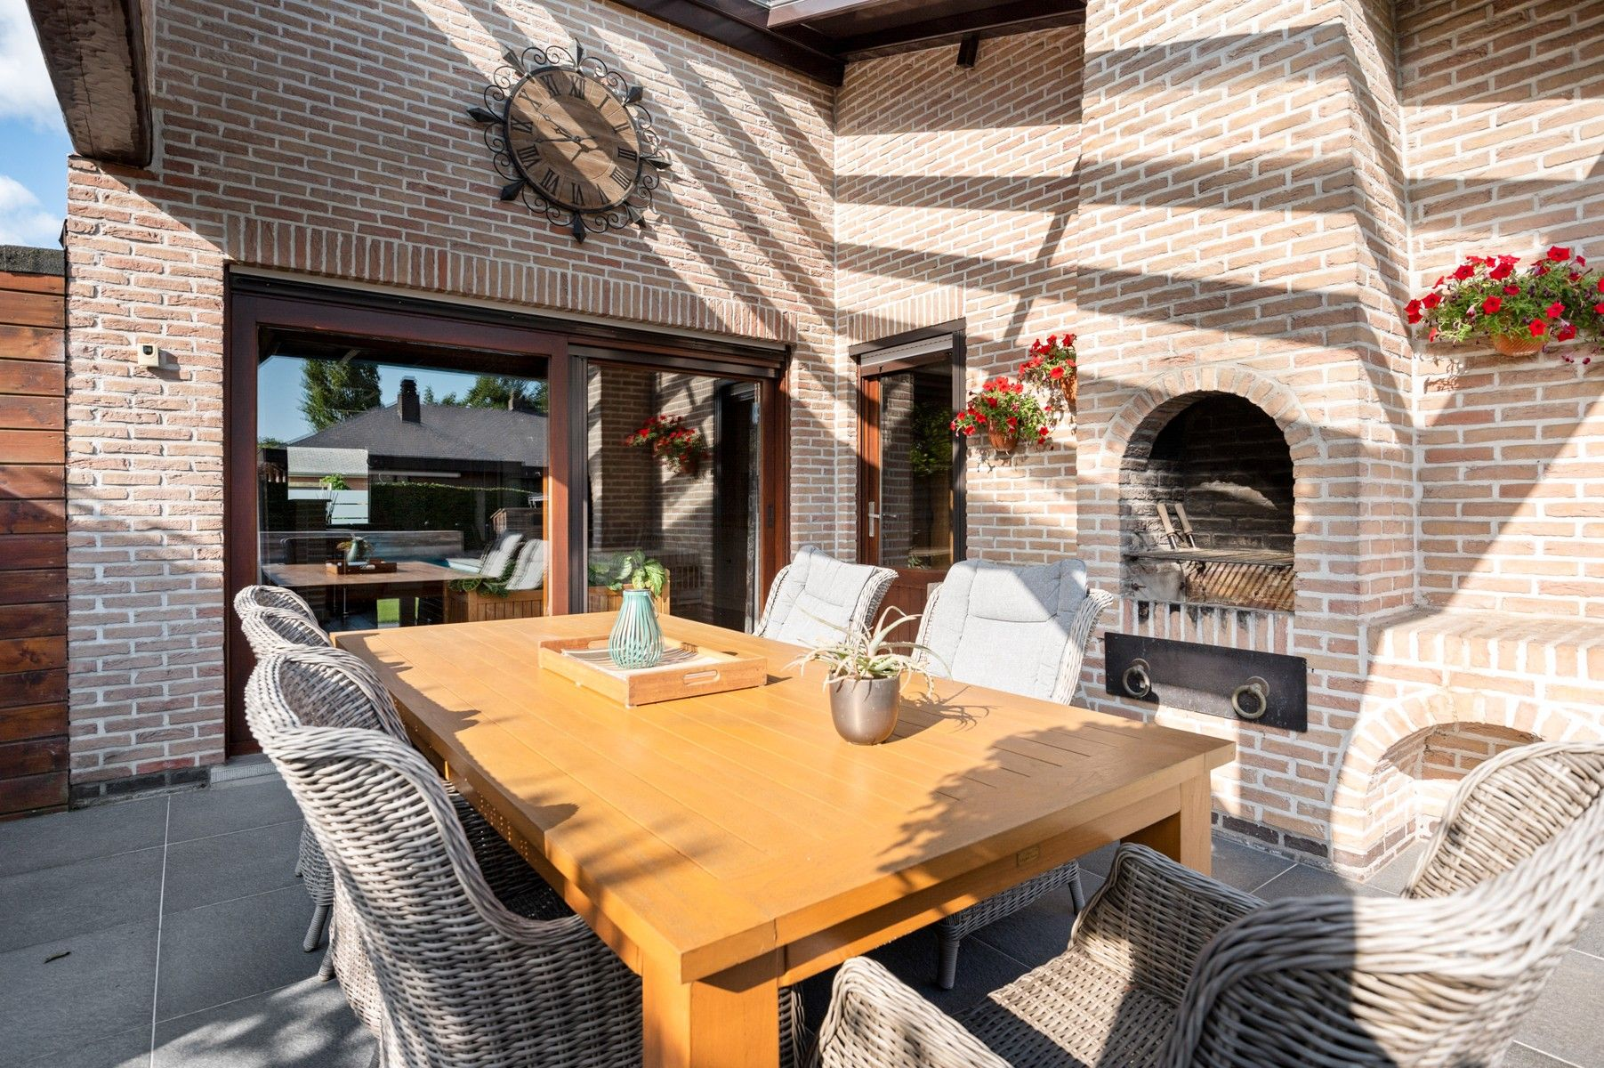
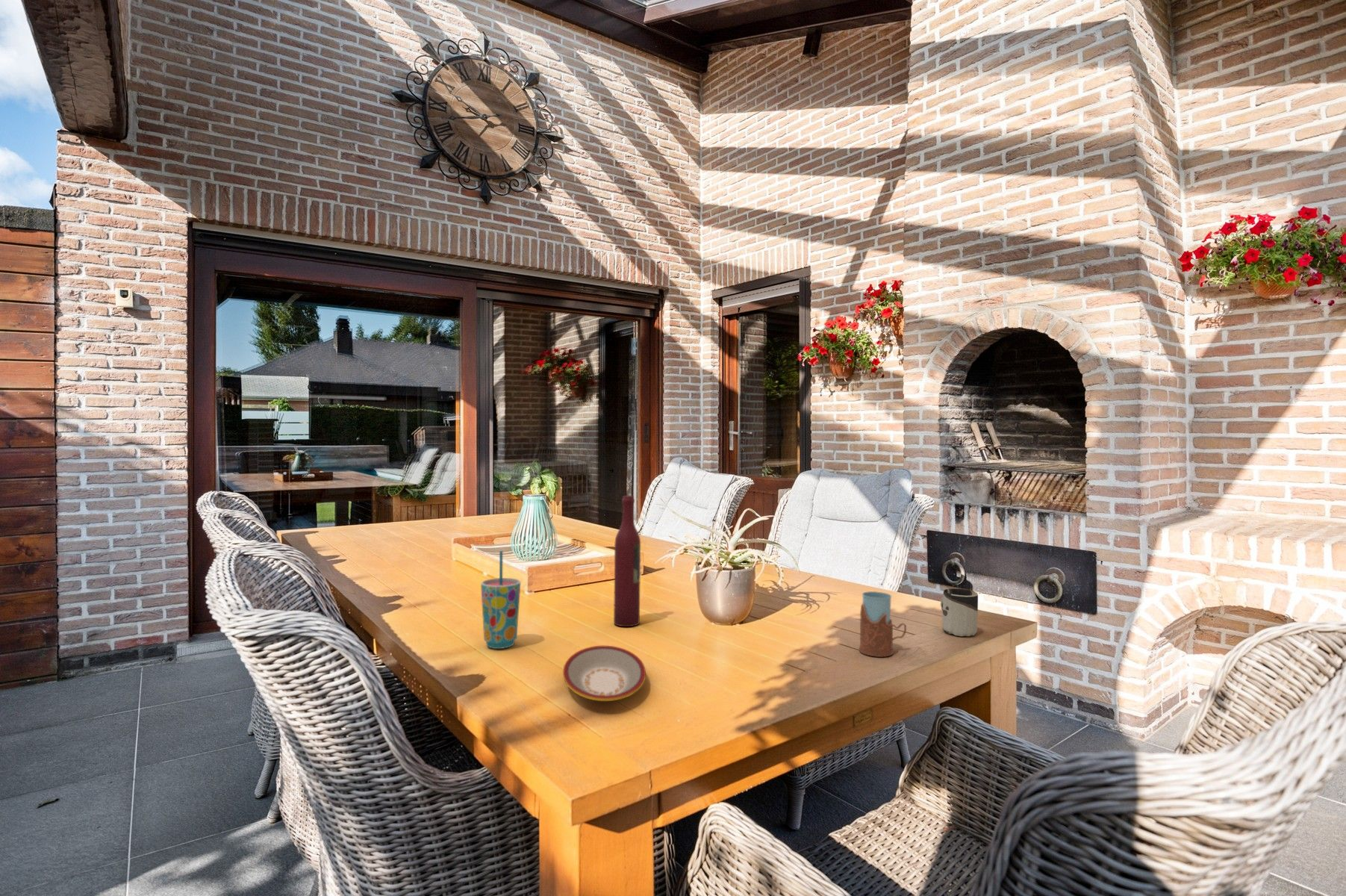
+ cup (500, 598)
+ plate (604, 676)
+ drinking glass (883, 623)
+ wine bottle (627, 559)
+ cup (956, 610)
